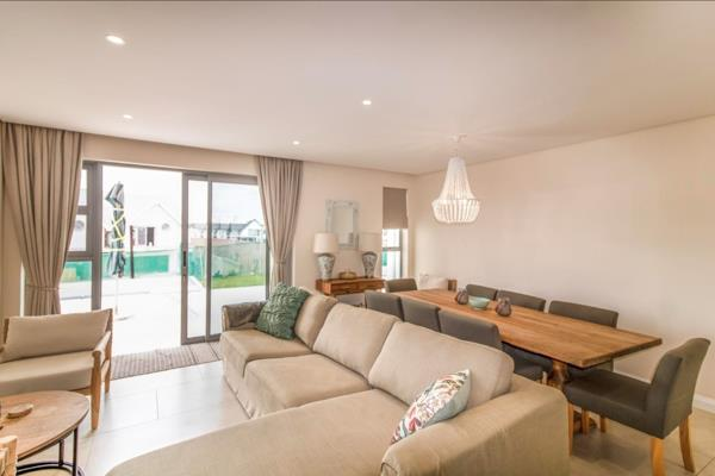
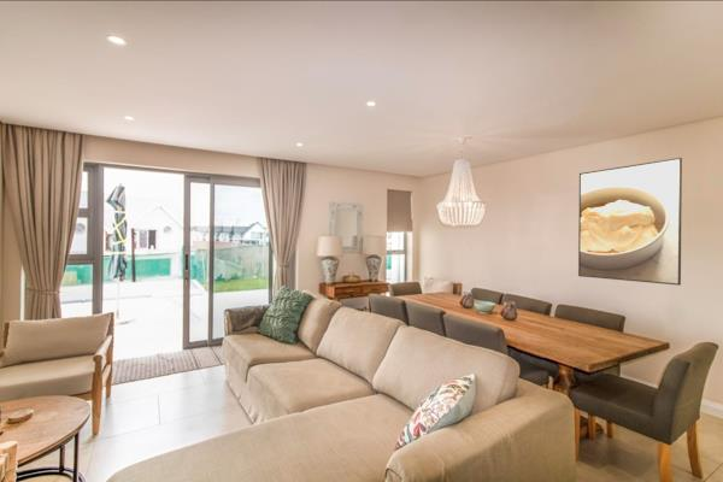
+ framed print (624, 223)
